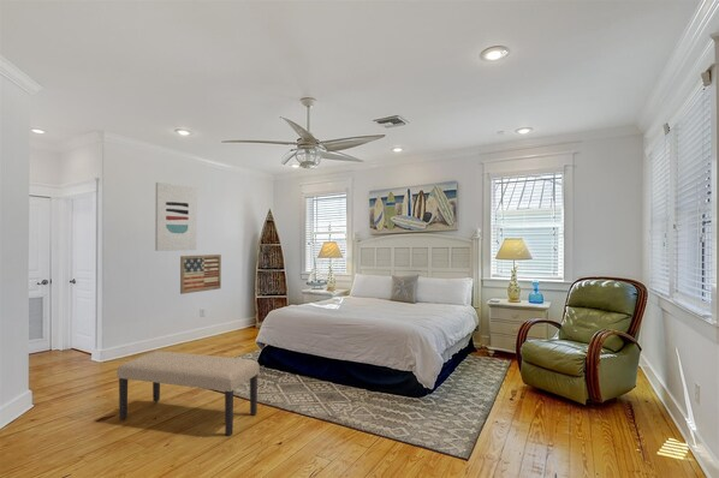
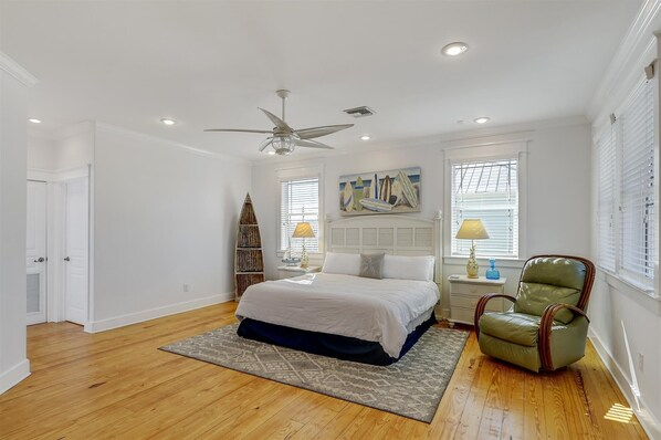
- wall art (201, 273)
- bench (189, 386)
- wall art (177, 217)
